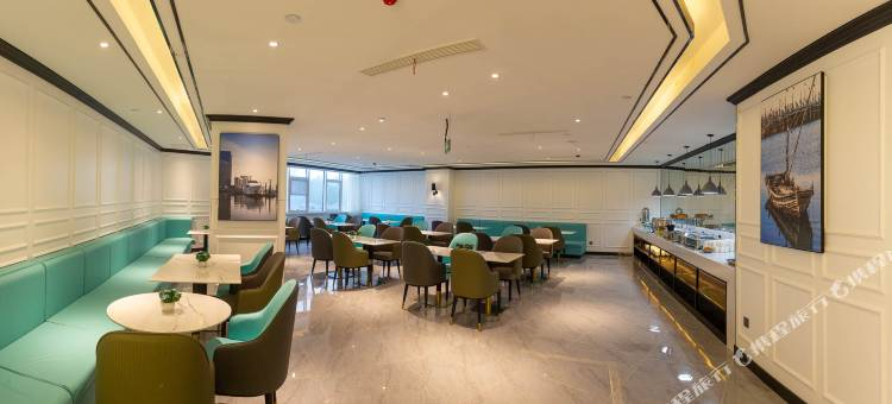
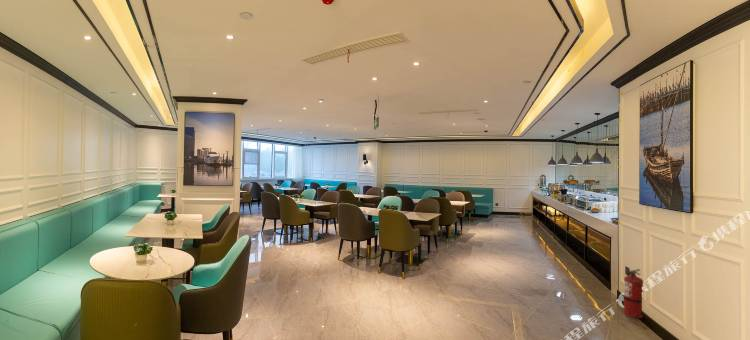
+ fire extinguisher (633, 290)
